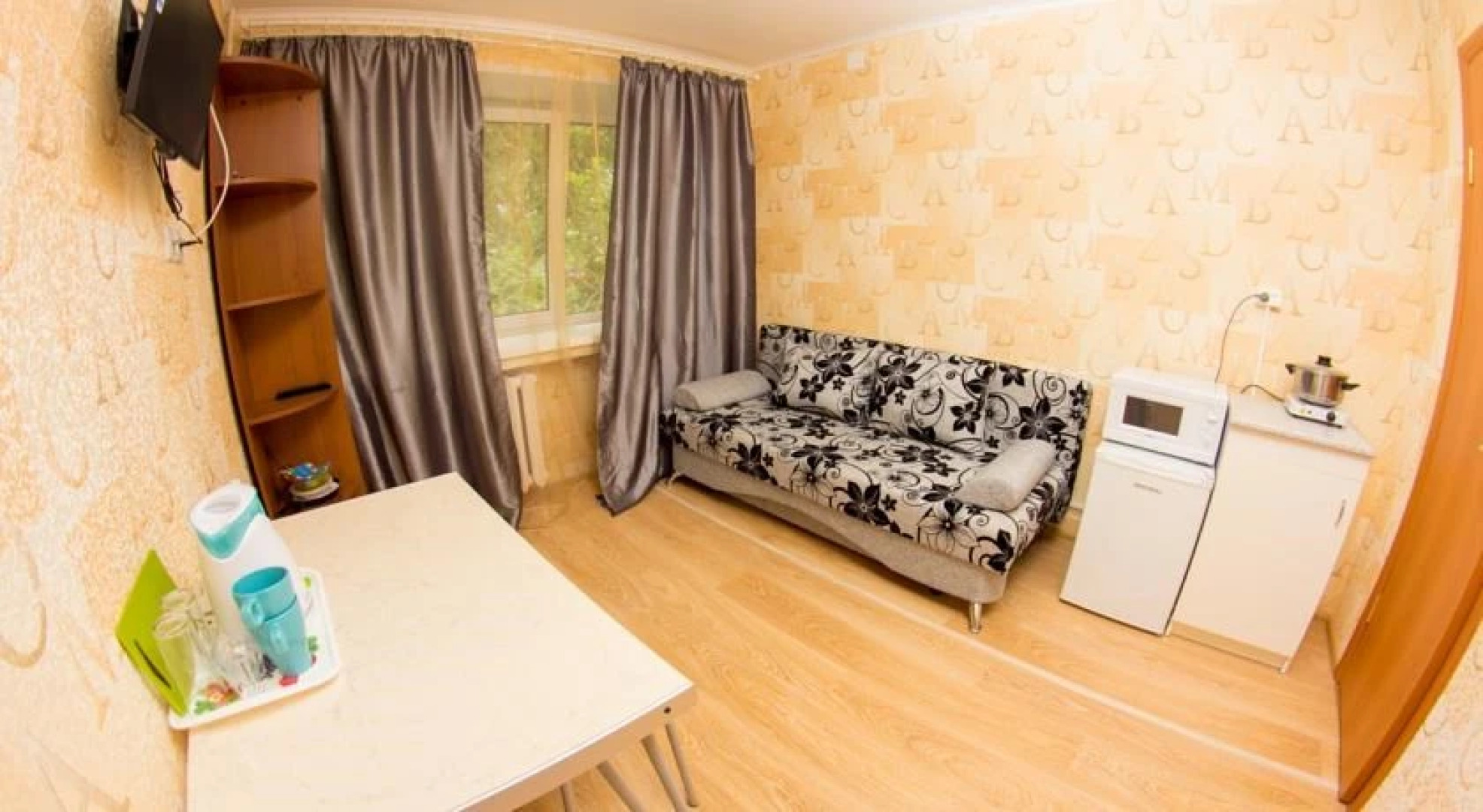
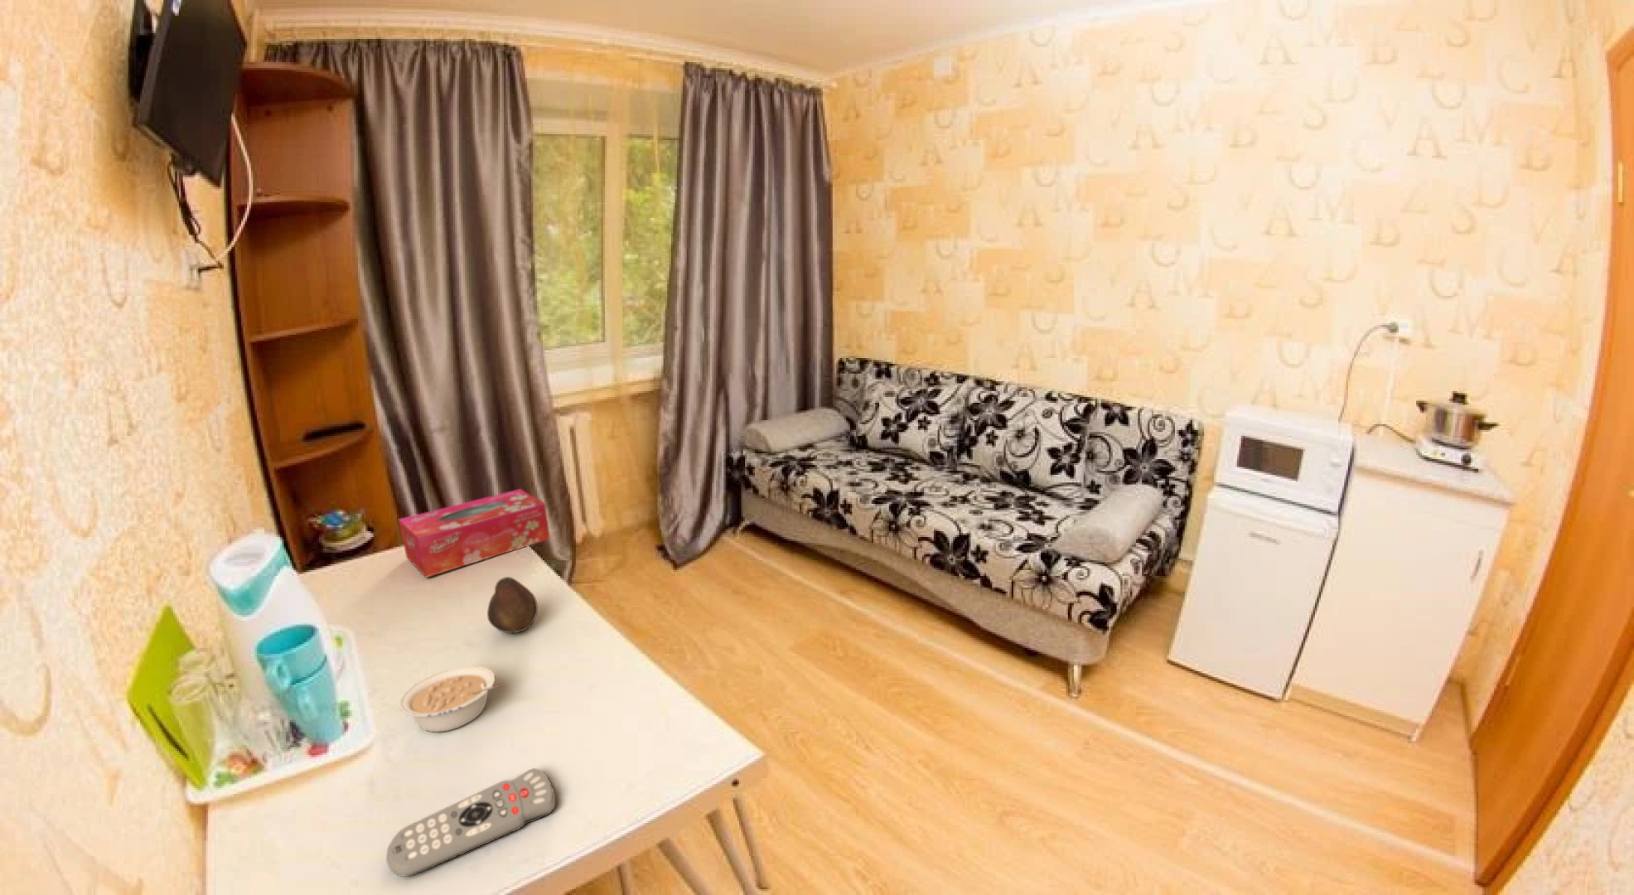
+ remote control (474, 821)
+ tissue box (476, 529)
+ fruit (511, 603)
+ legume (454, 698)
